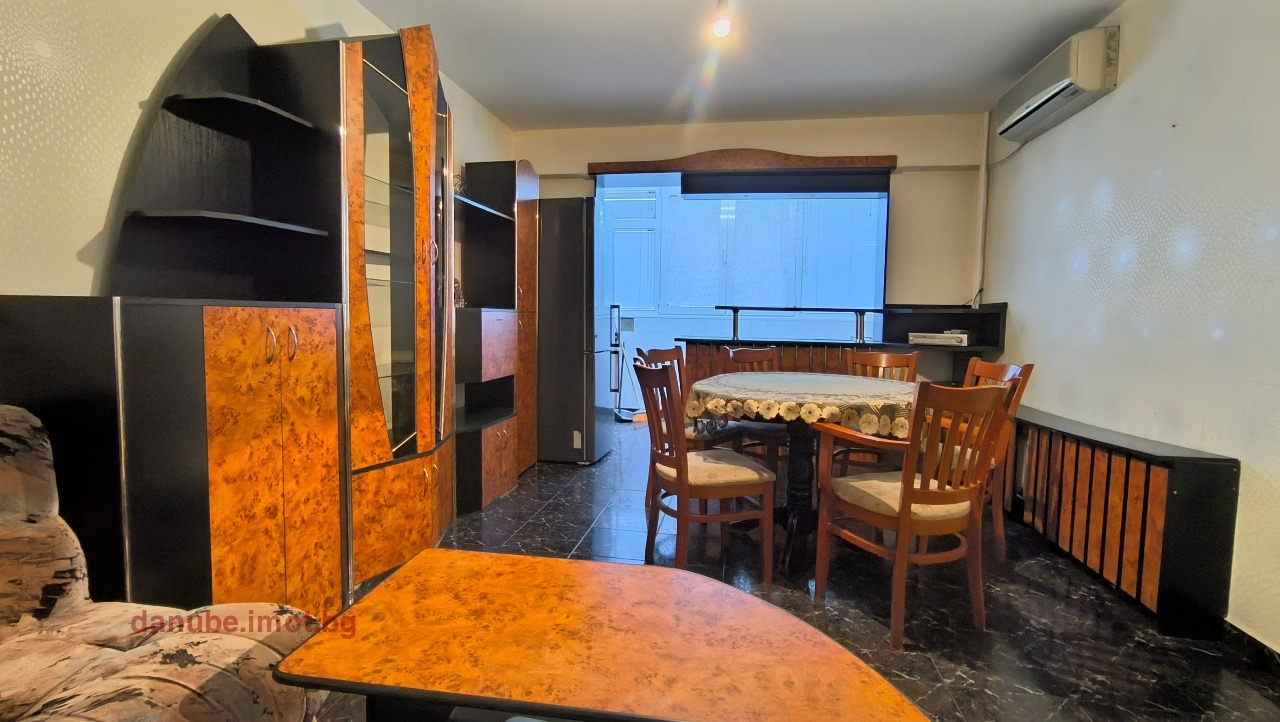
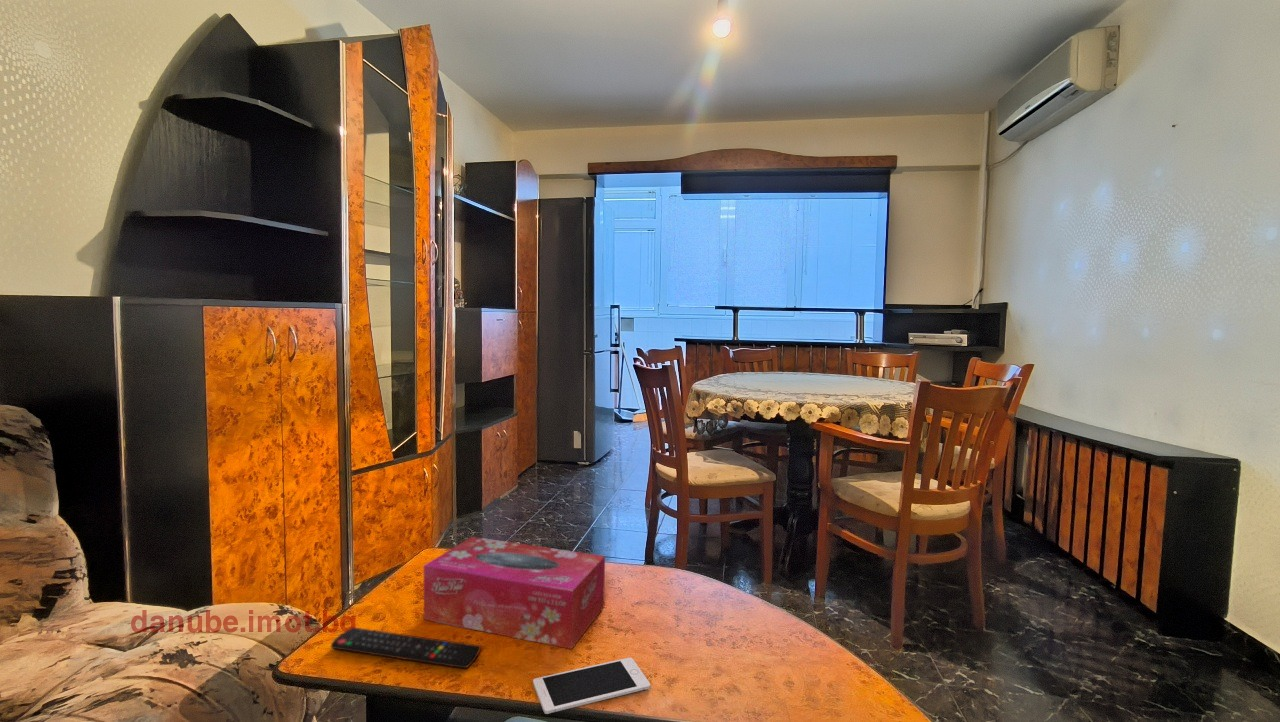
+ remote control (404, 648)
+ tissue box (516, 587)
+ cell phone (591, 683)
